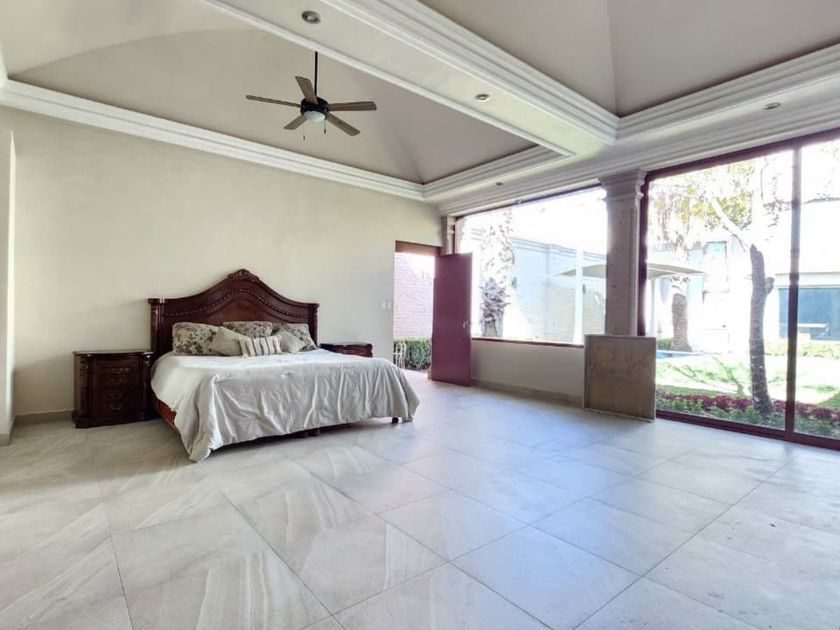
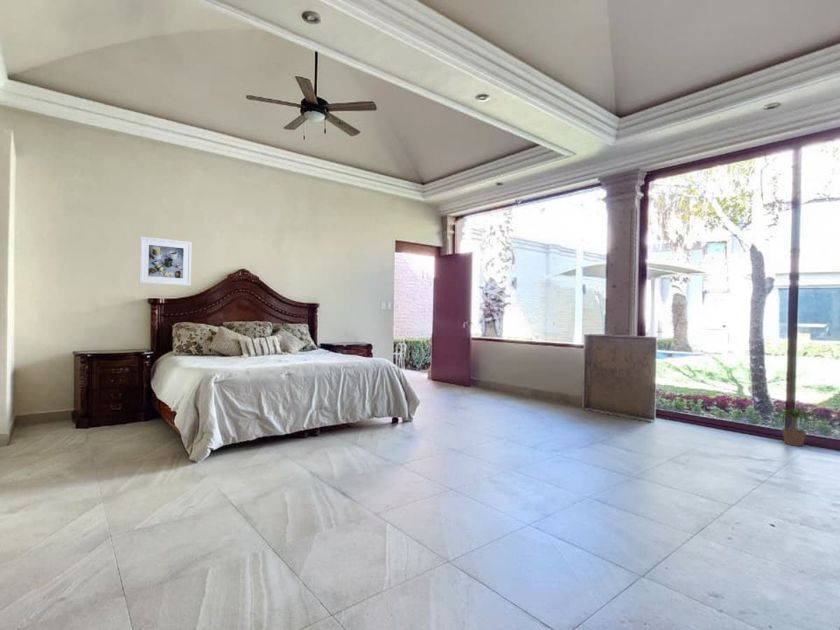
+ potted plant (799, 426)
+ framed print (166, 262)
